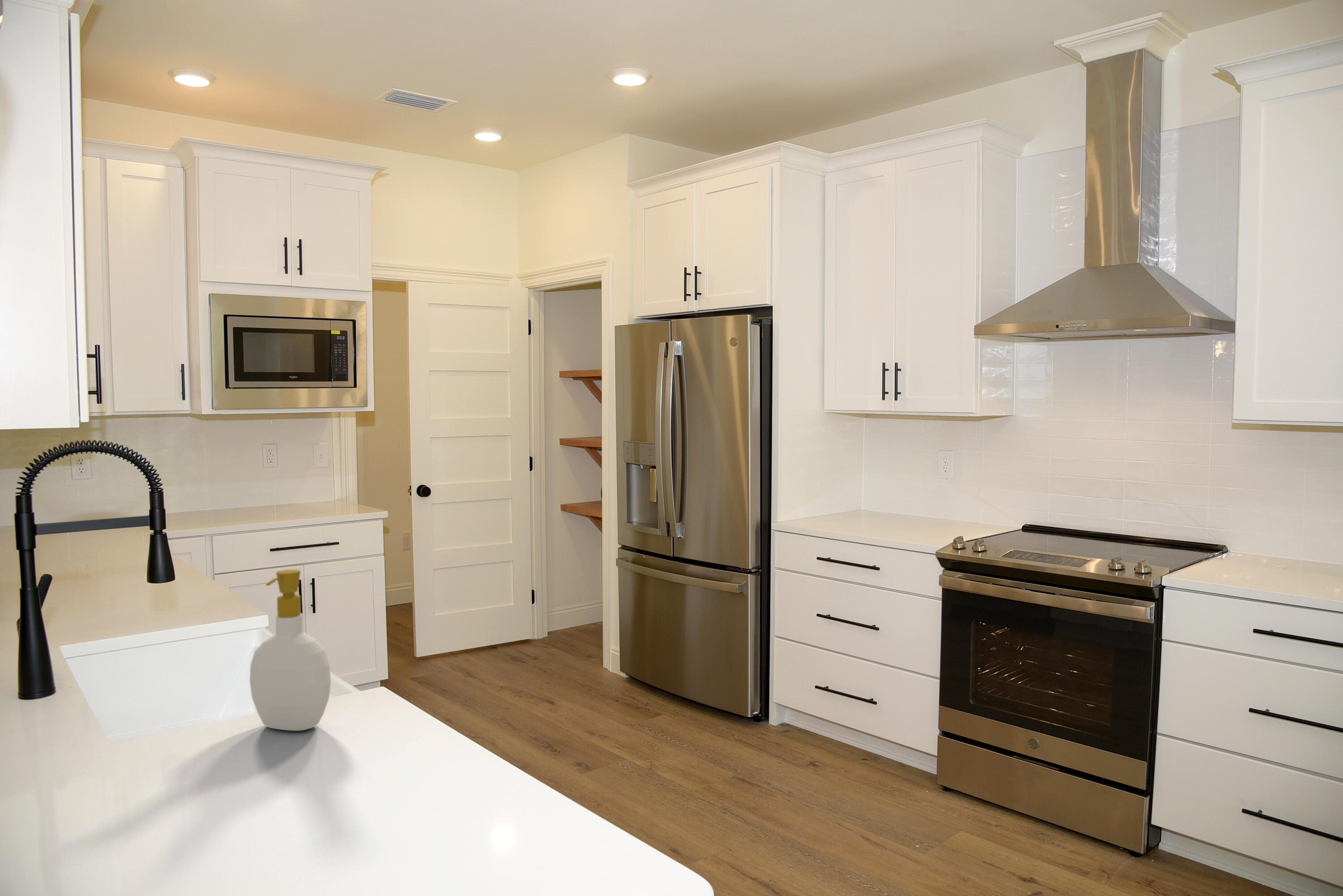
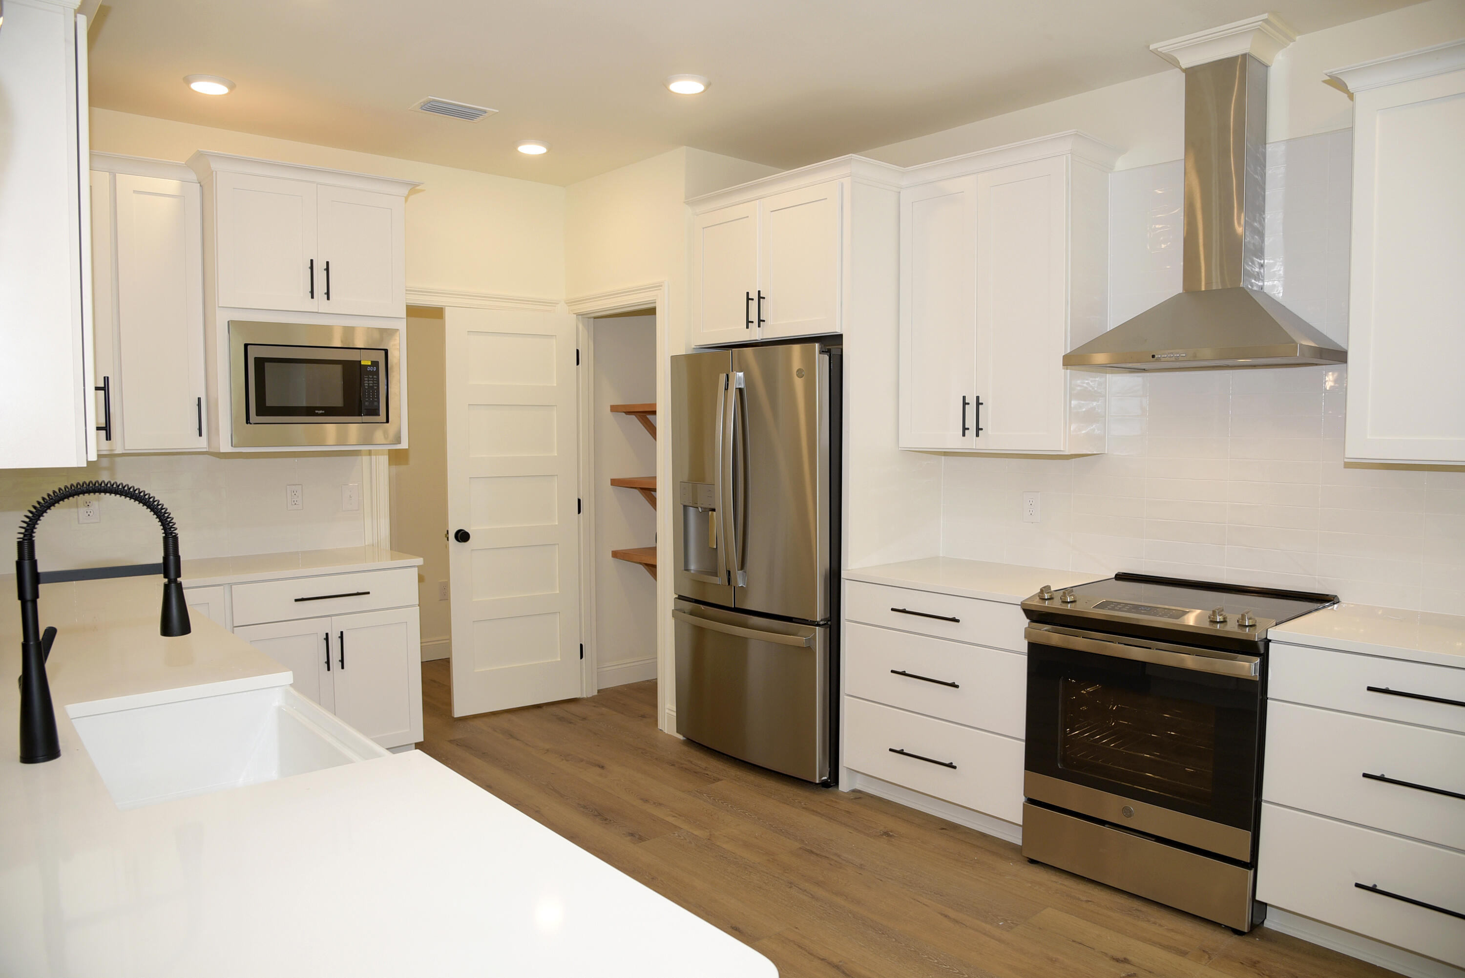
- soap bottle (288, 649)
